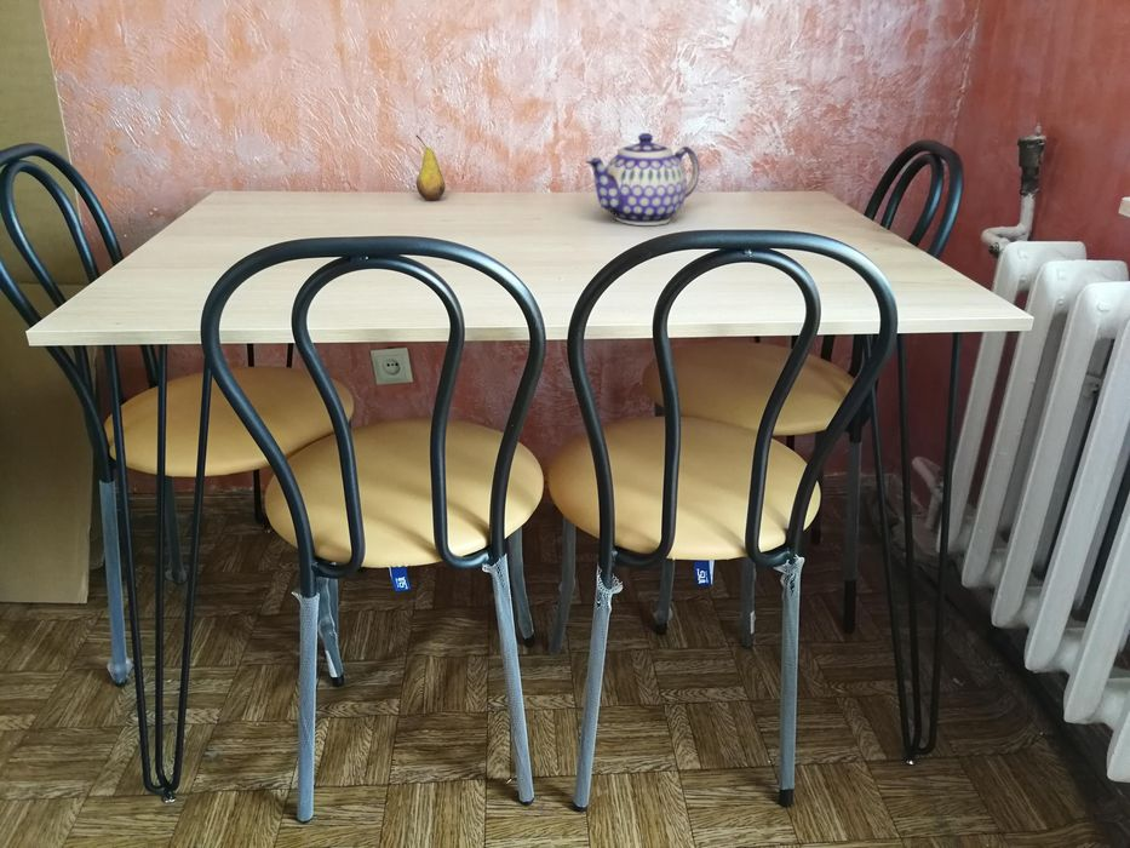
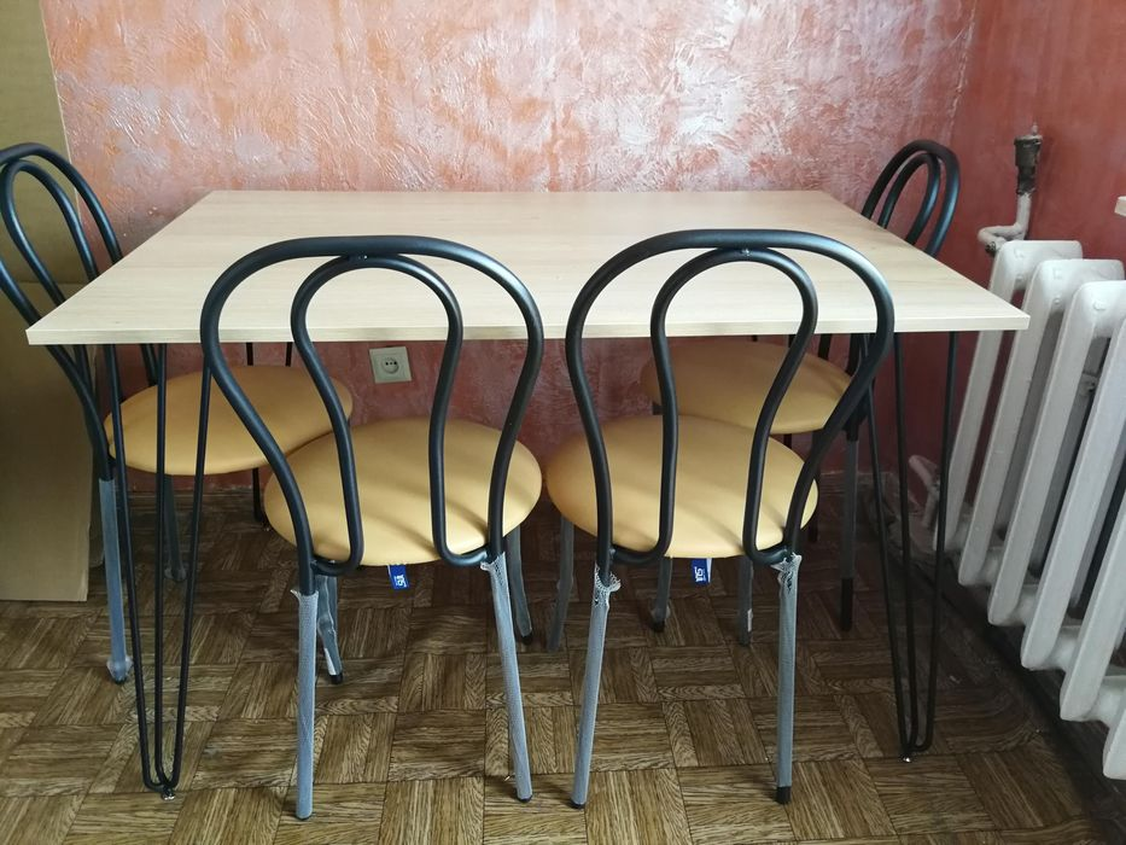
- fruit (430, 167)
- teapot (643, 177)
